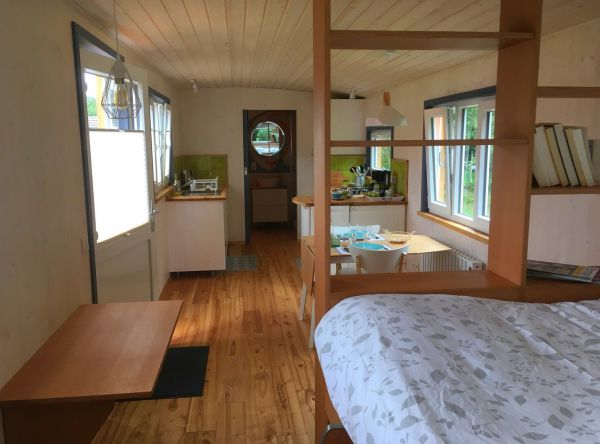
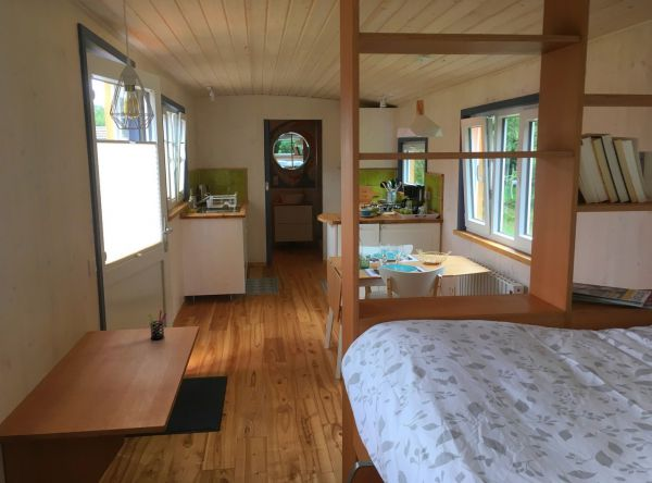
+ pen holder (155, 324)
